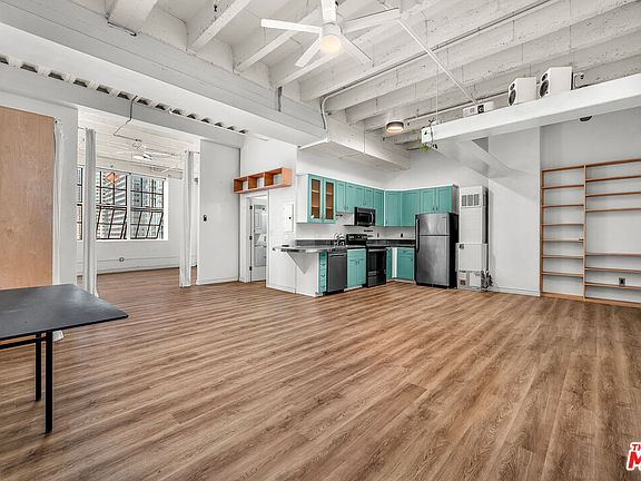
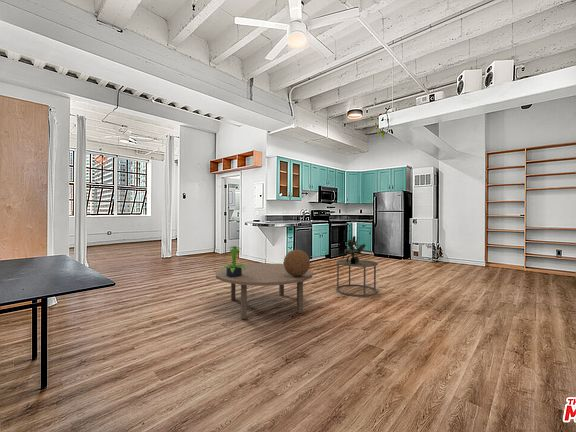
+ side table (349, 276)
+ potted plant (234, 260)
+ coffee table (264, 285)
+ decorative sphere (296, 262)
+ potted plant (352, 249)
